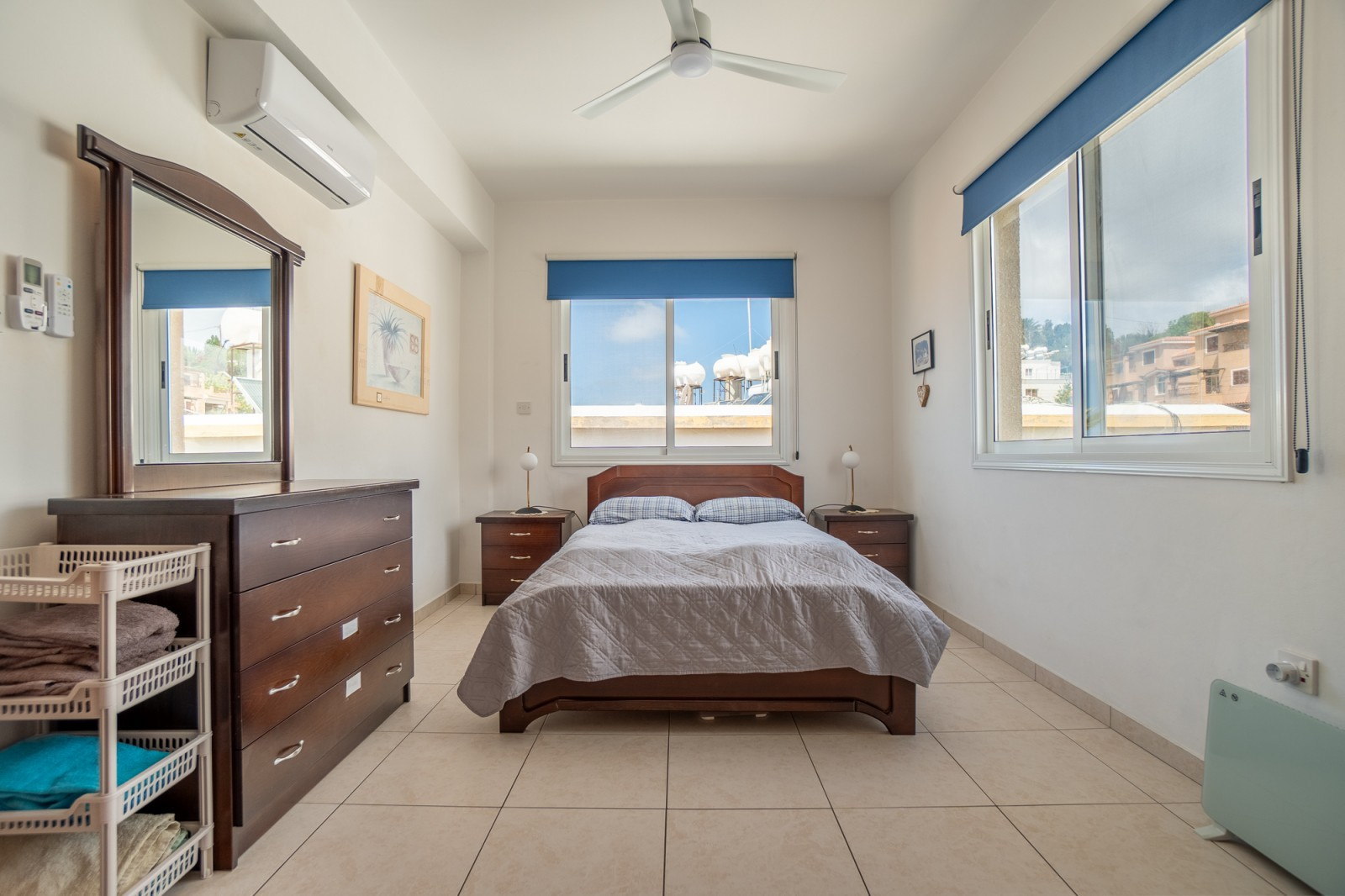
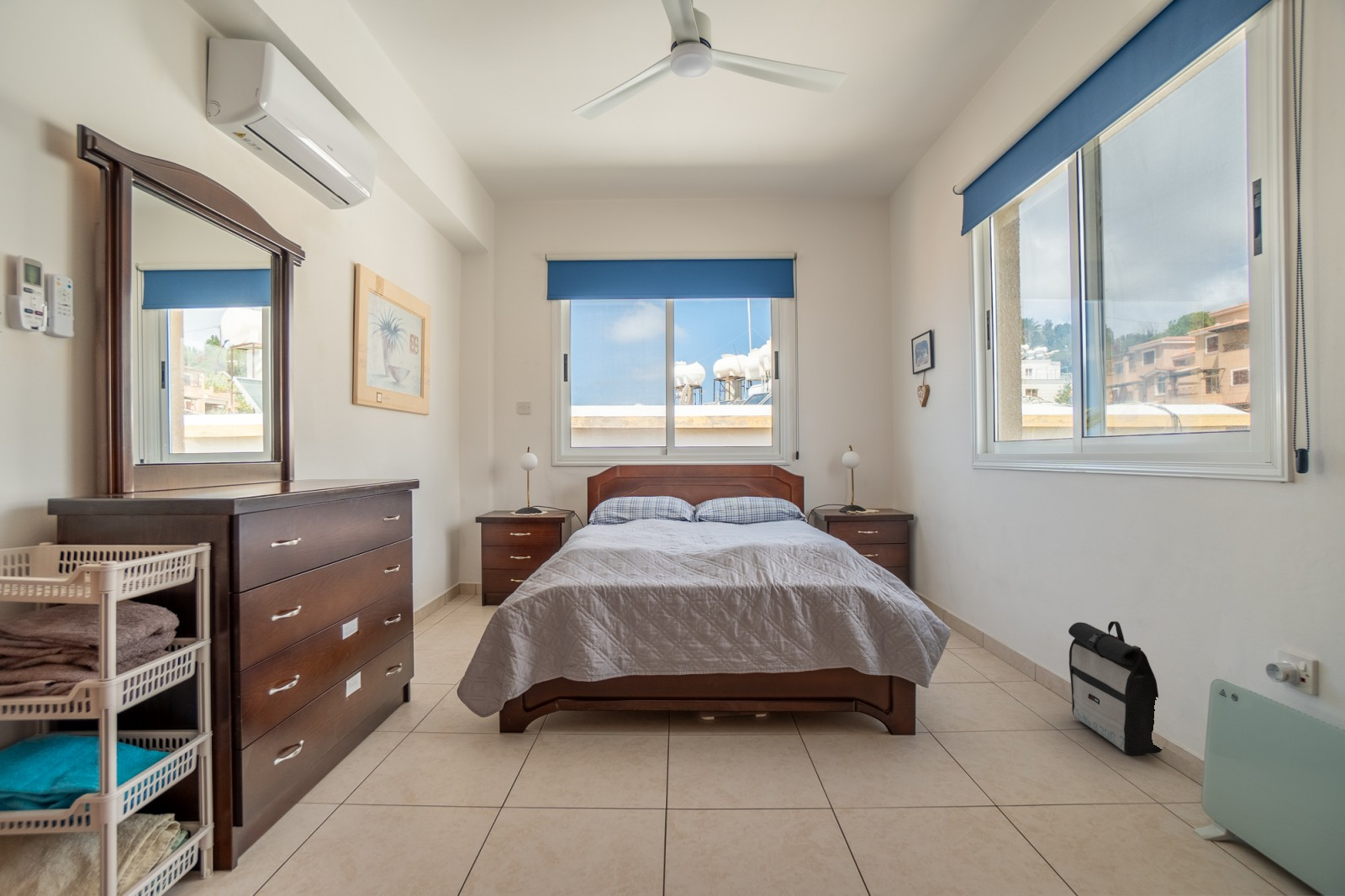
+ backpack (1111, 678)
